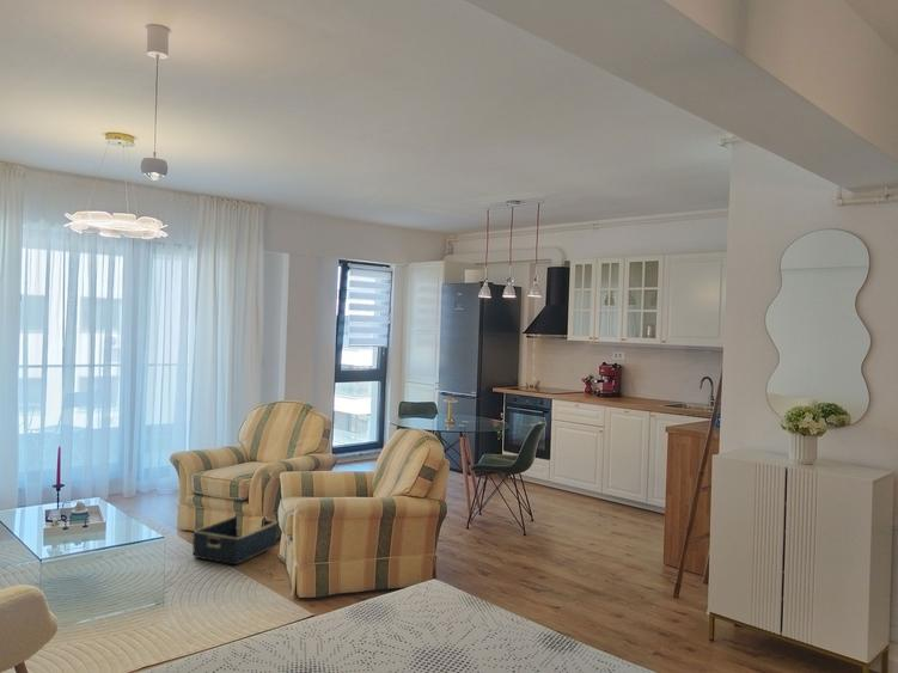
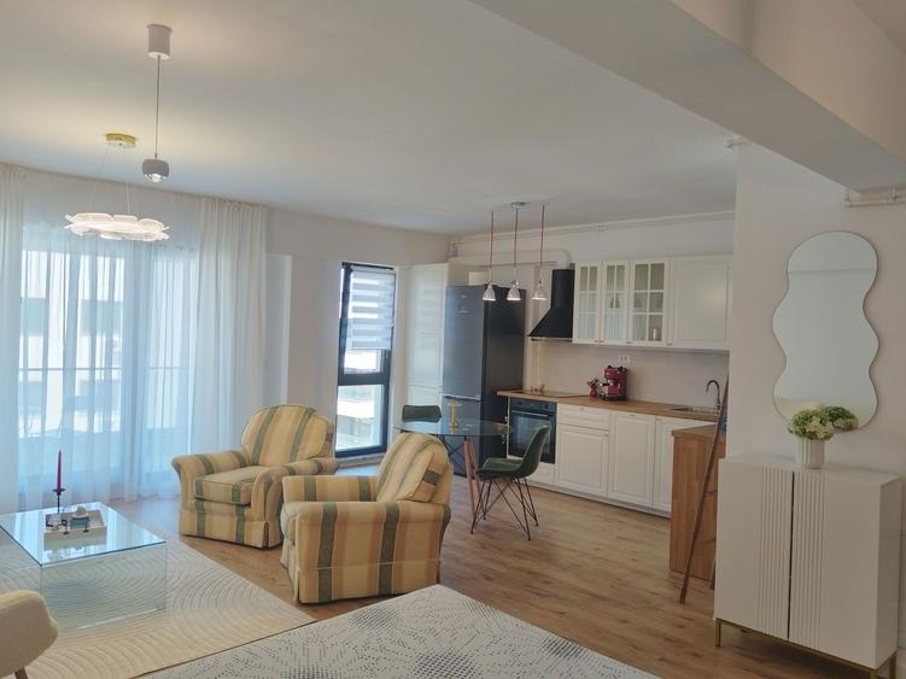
- basket (236, 538)
